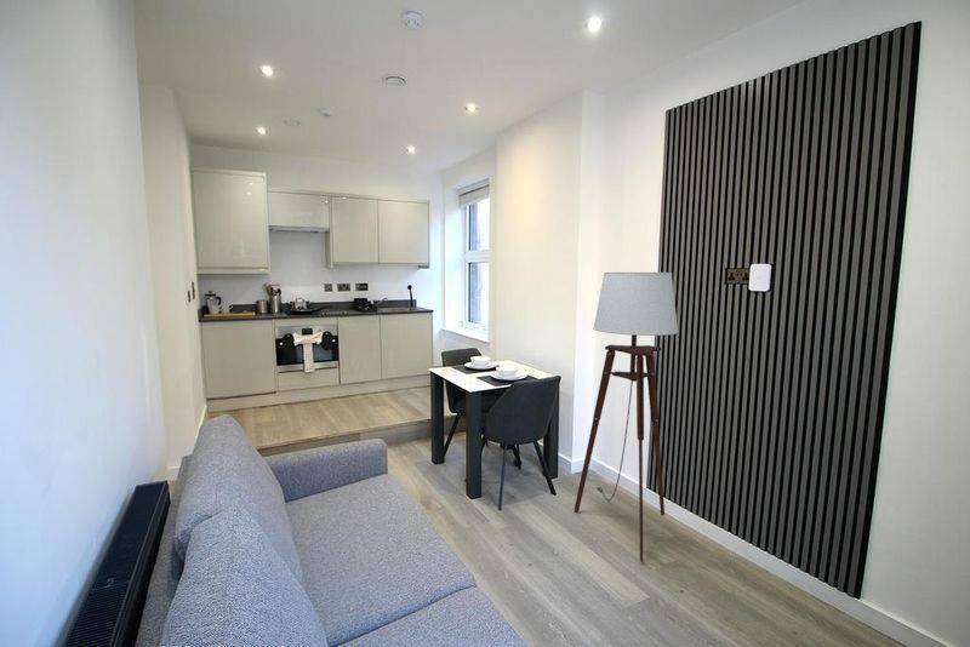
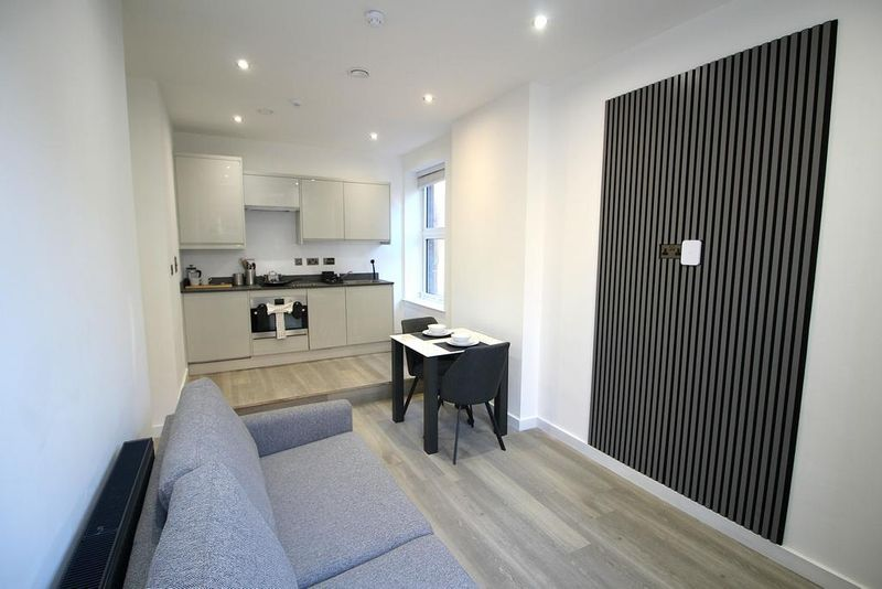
- floor lamp (629, 399)
